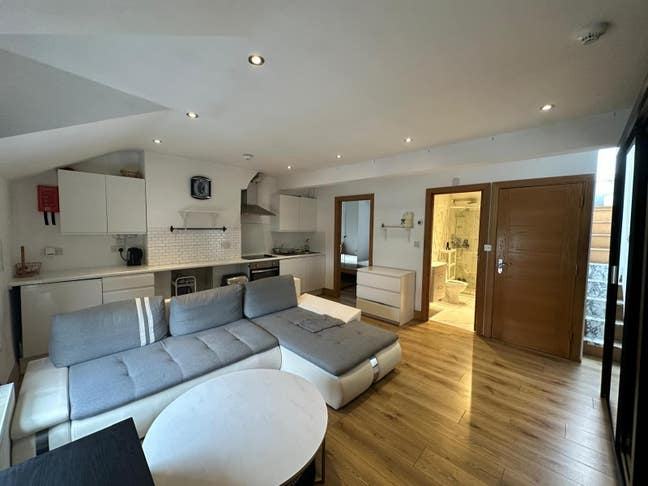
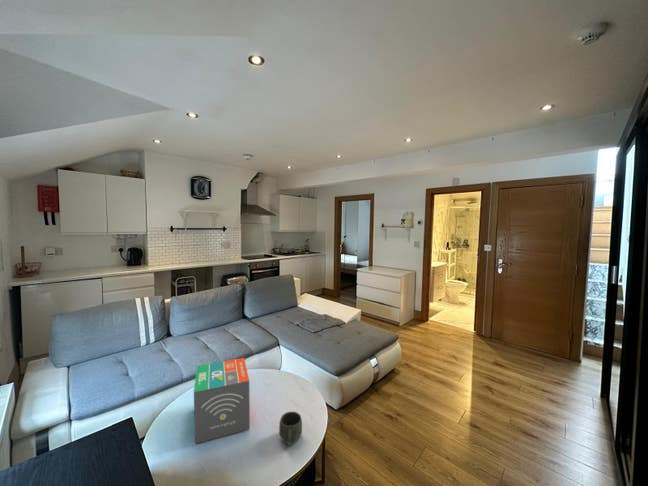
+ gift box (222, 395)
+ mug (290, 431)
